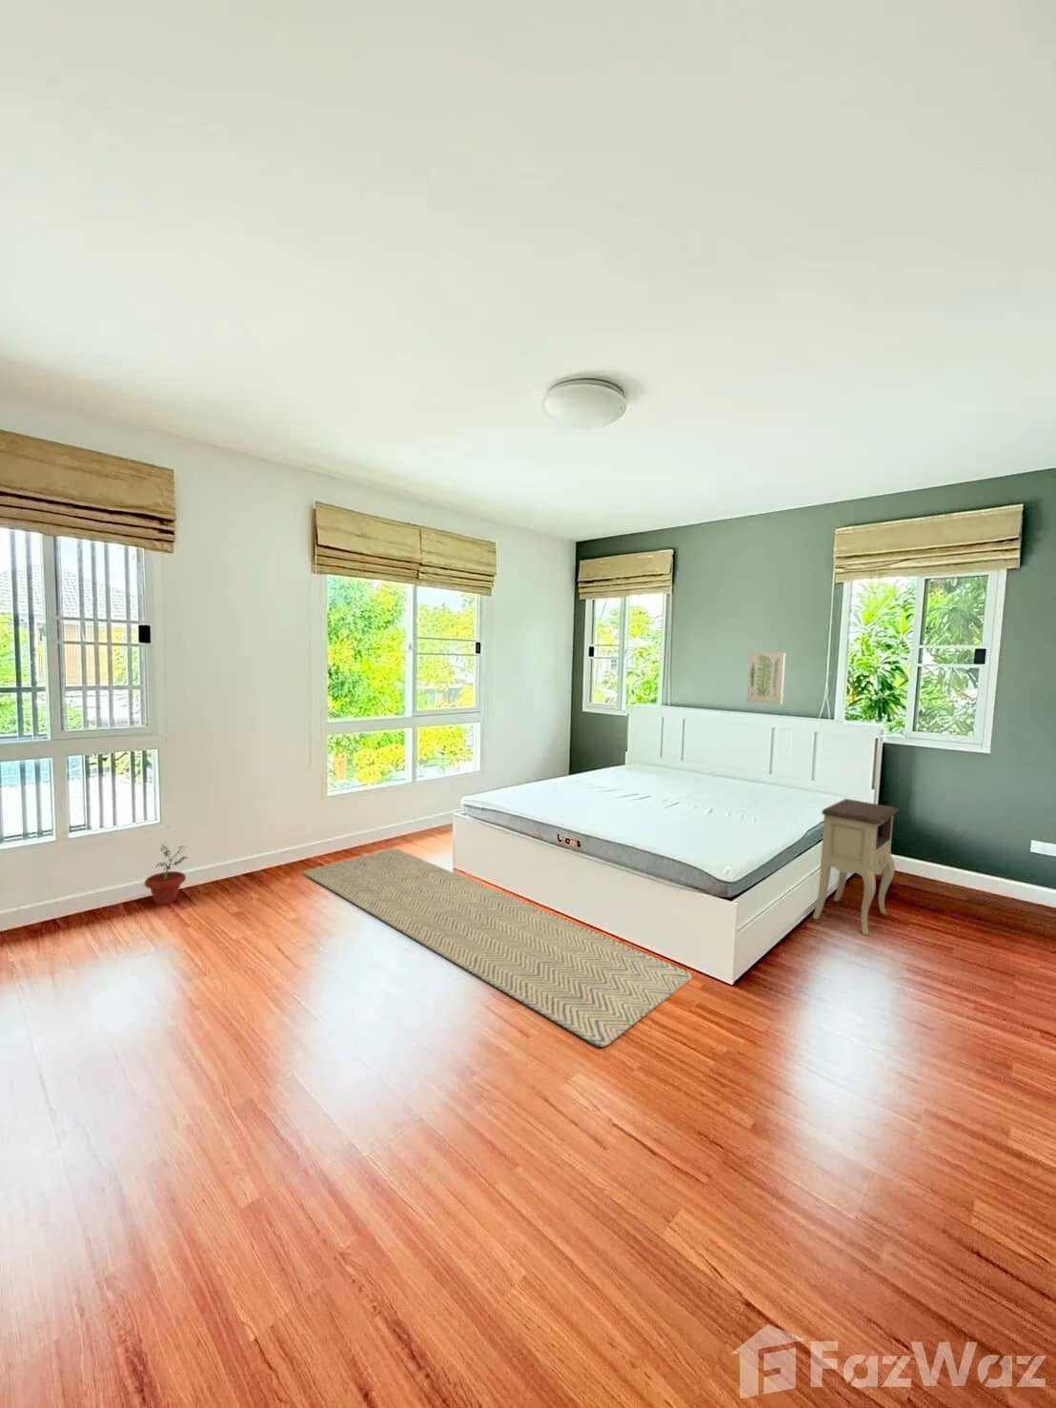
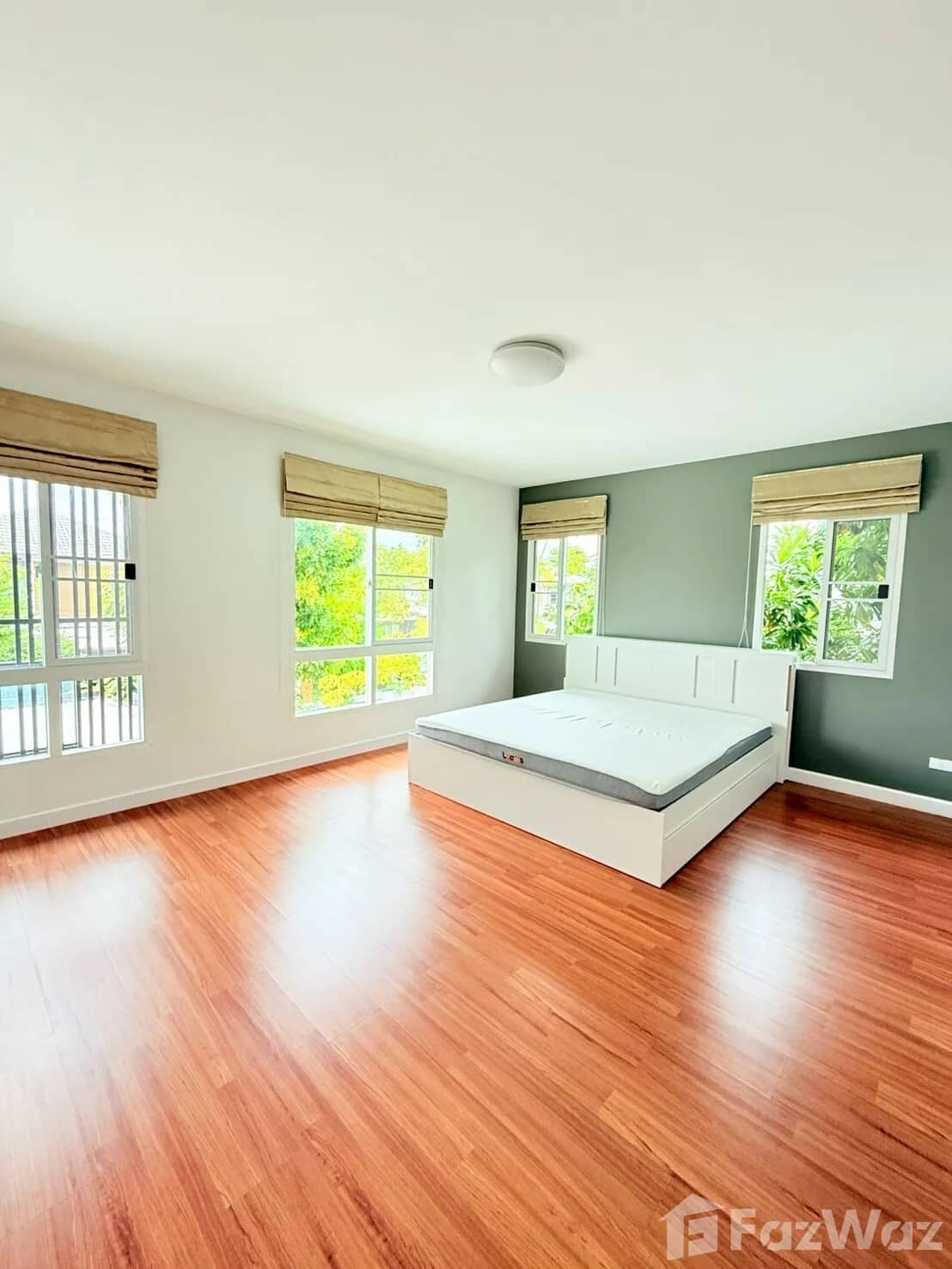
- potted plant (166, 872)
- rug (464, 914)
- nightstand (856, 863)
- wall art (765, 678)
